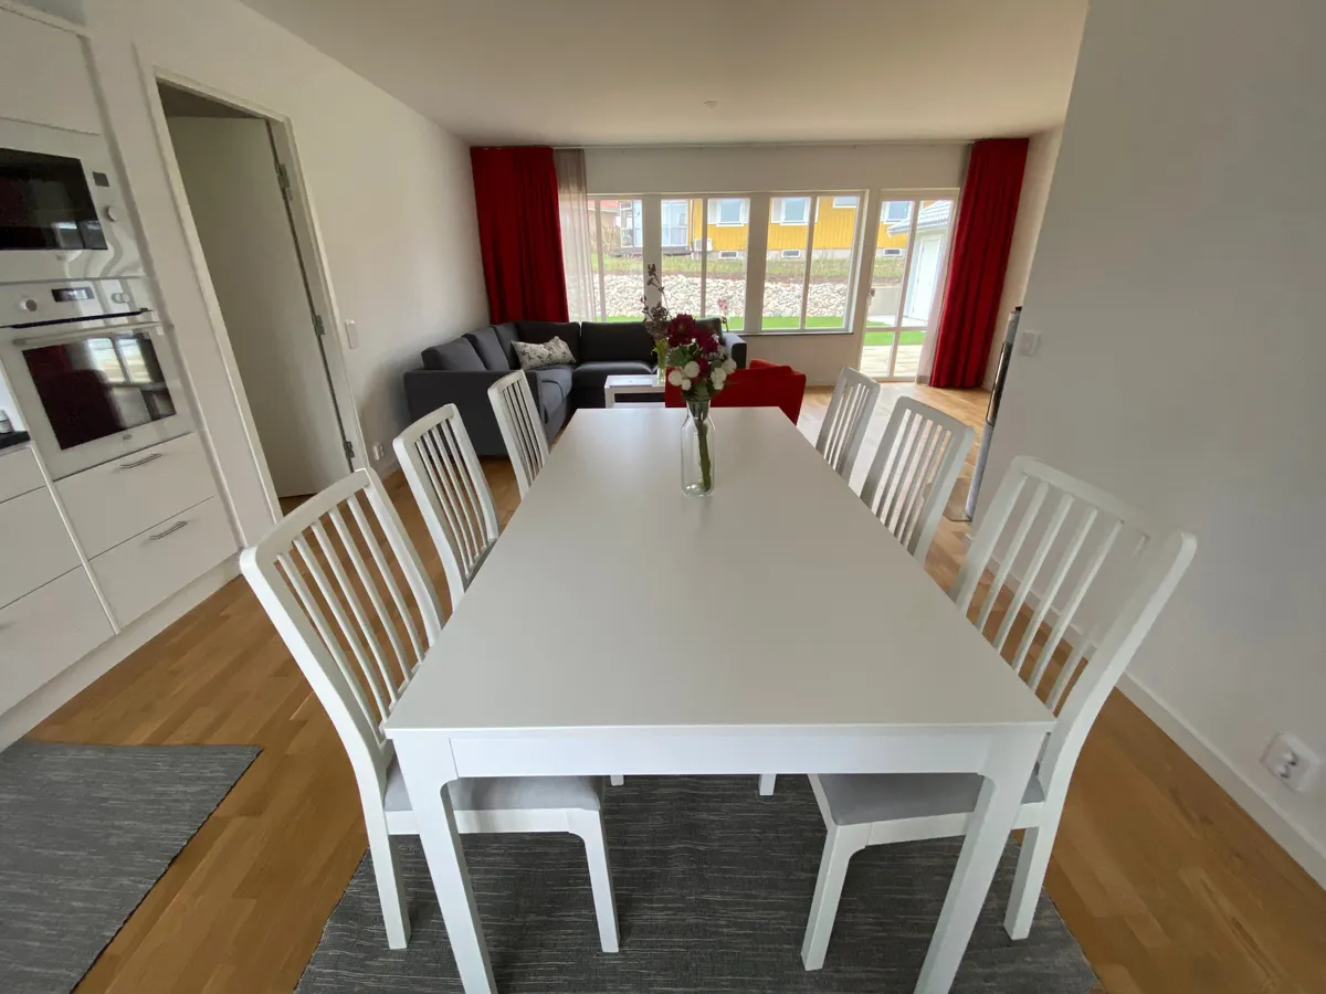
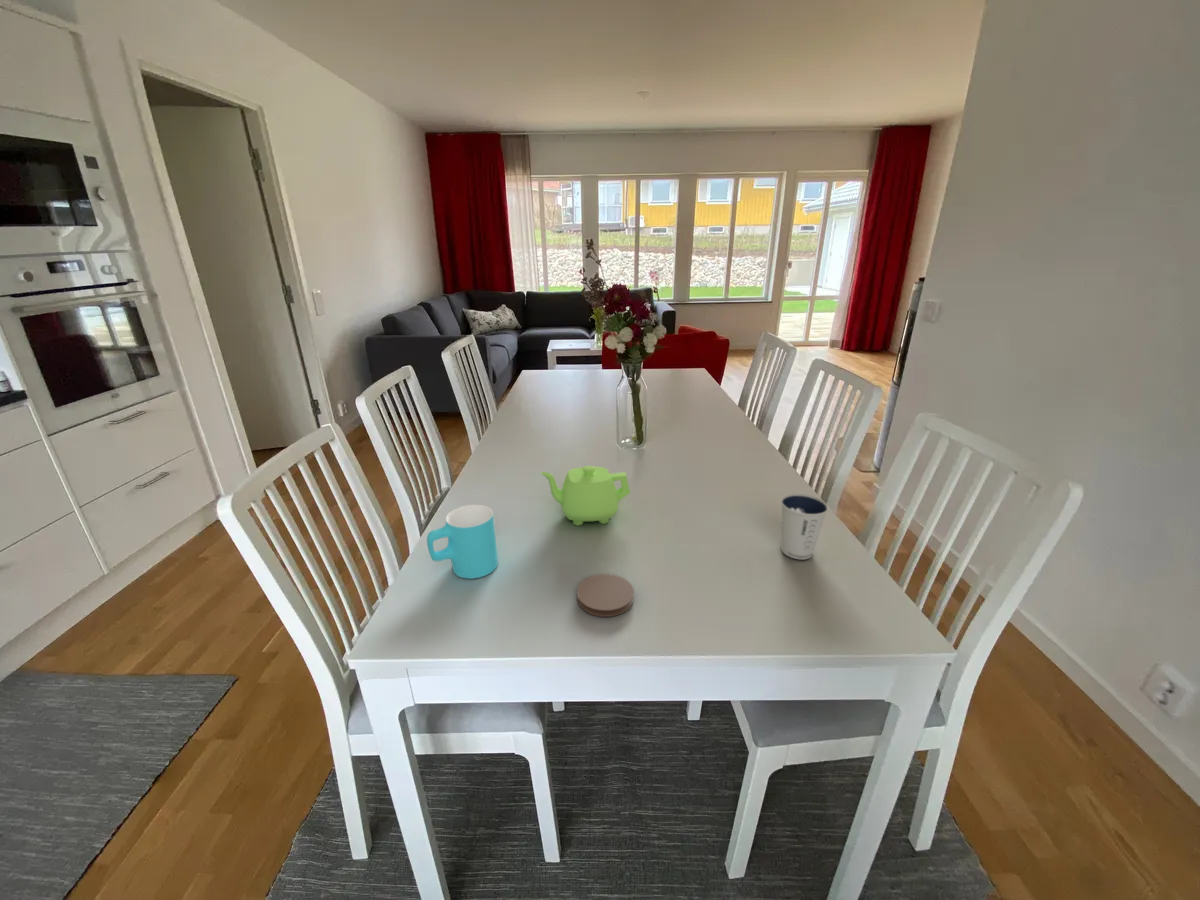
+ teapot (586, 492)
+ cup (463, 541)
+ dixie cup (800, 528)
+ coaster (605, 594)
